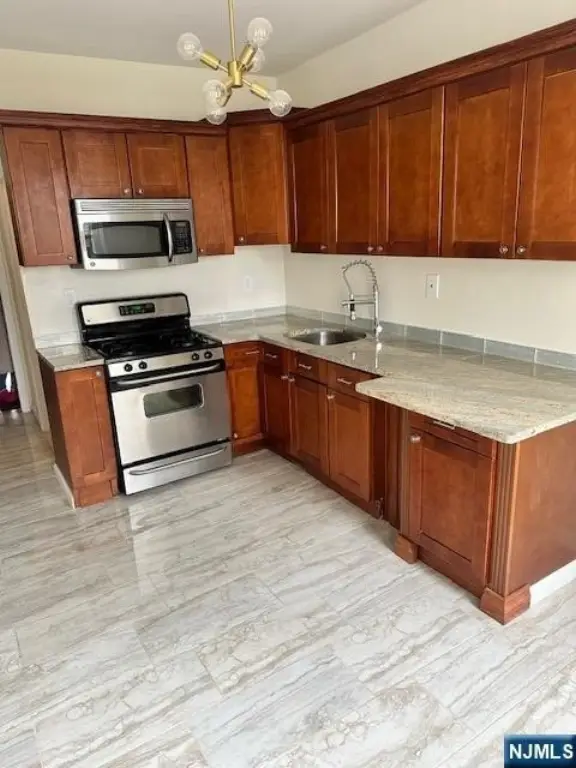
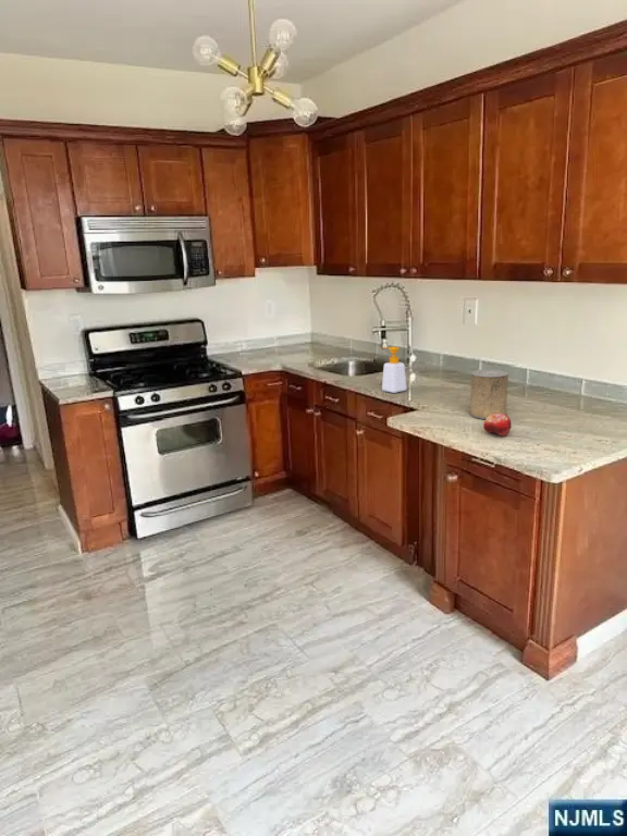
+ fruit (497, 423)
+ soap bottle (391, 368)
+ tin can (489, 393)
